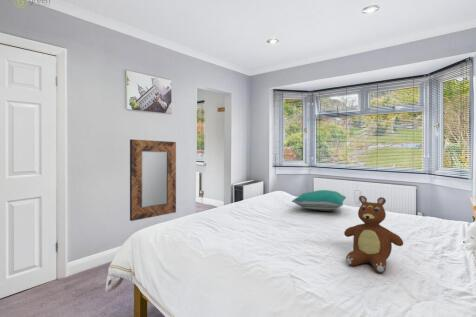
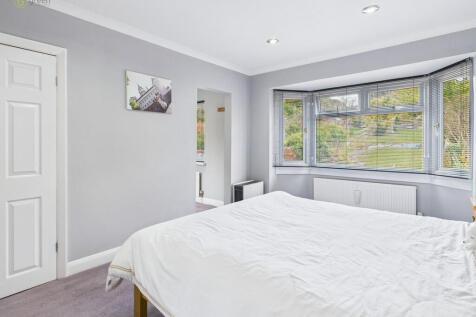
- pillow (319, 199)
- teddy bear (369, 230)
- home mirror (154, 178)
